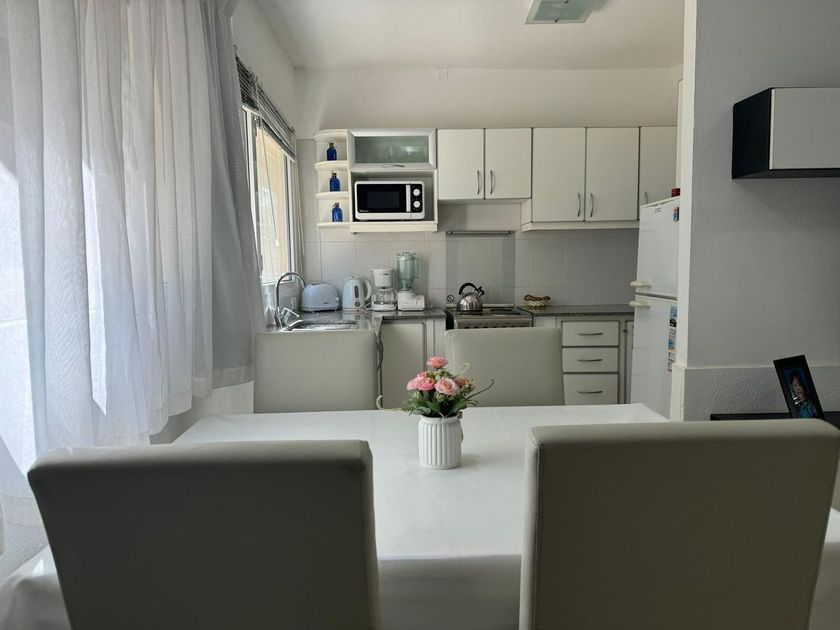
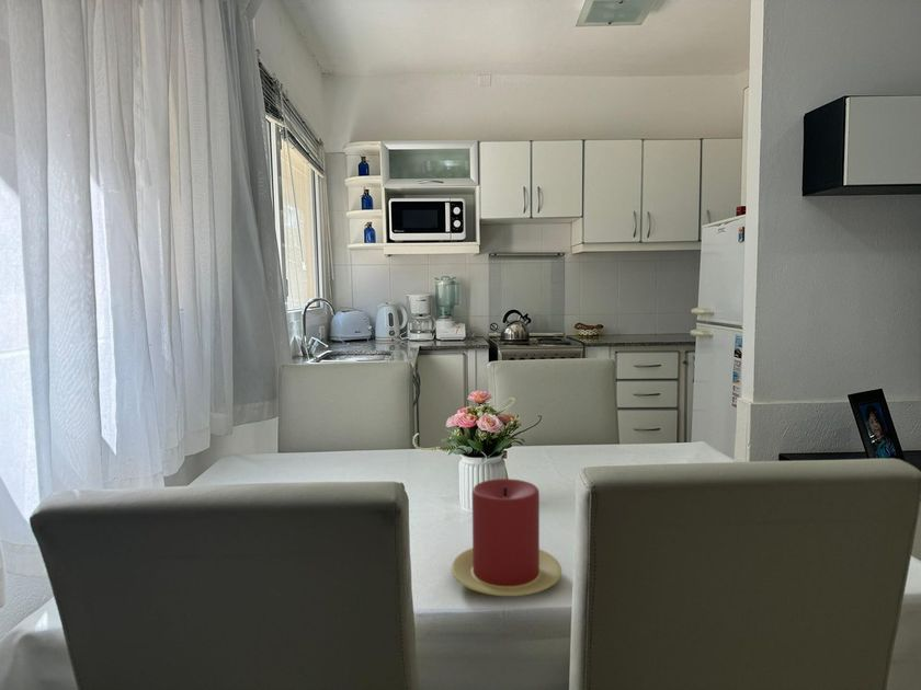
+ candle (505, 532)
